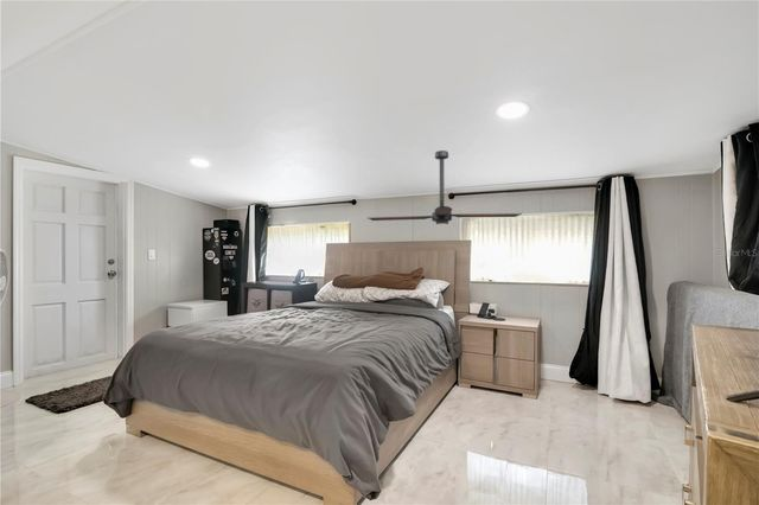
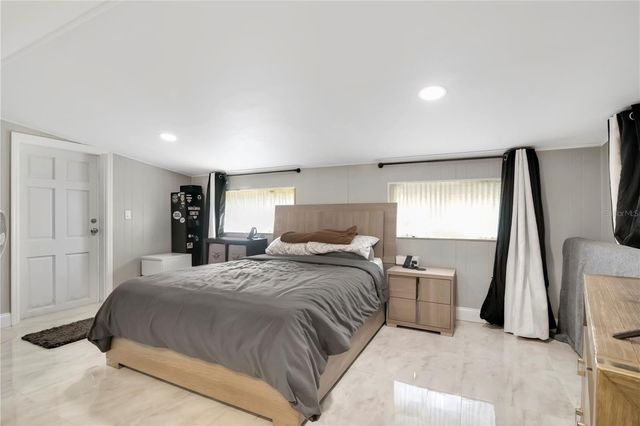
- ceiling fan (441, 187)
